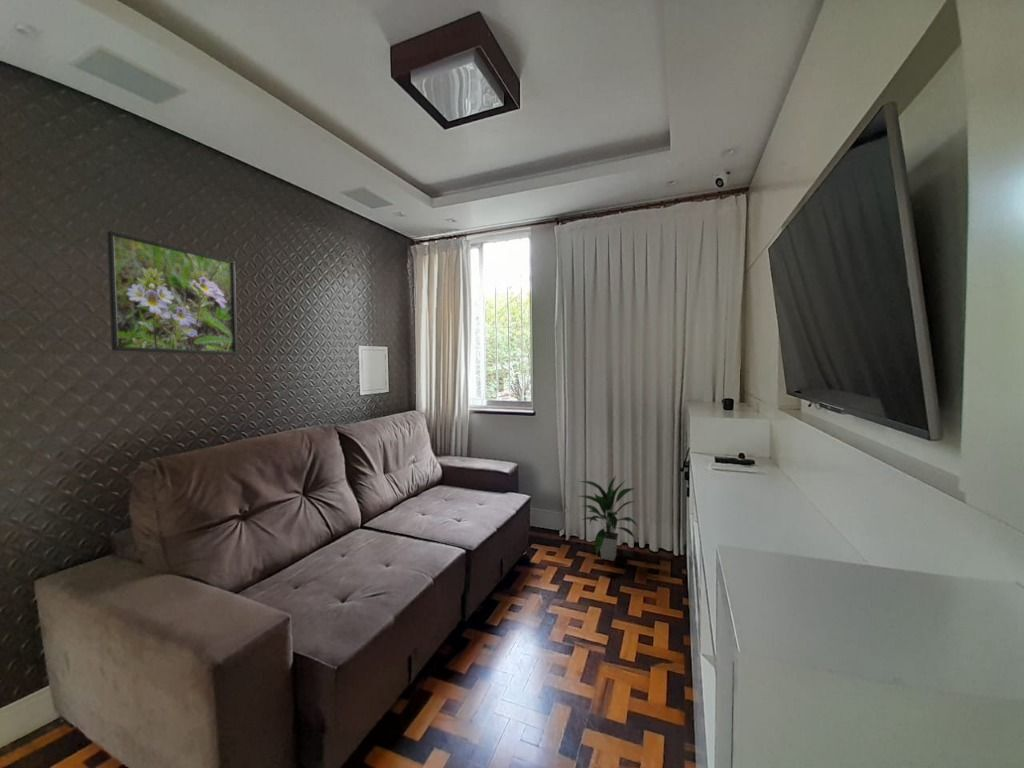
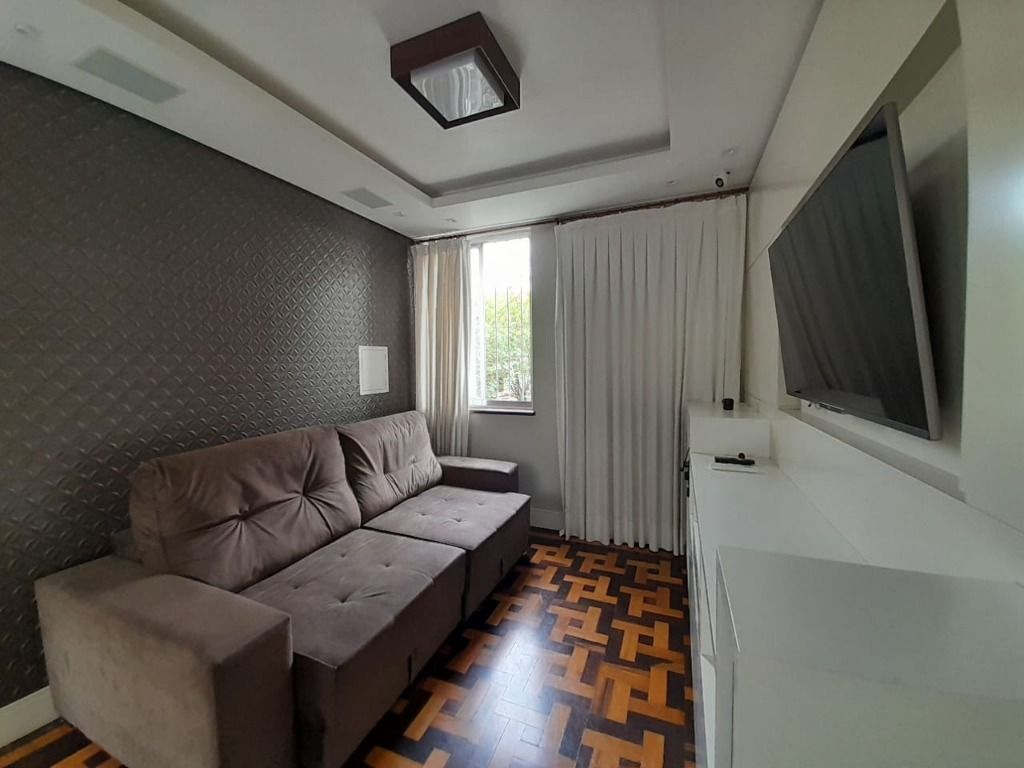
- indoor plant (606, 516)
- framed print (180, 300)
